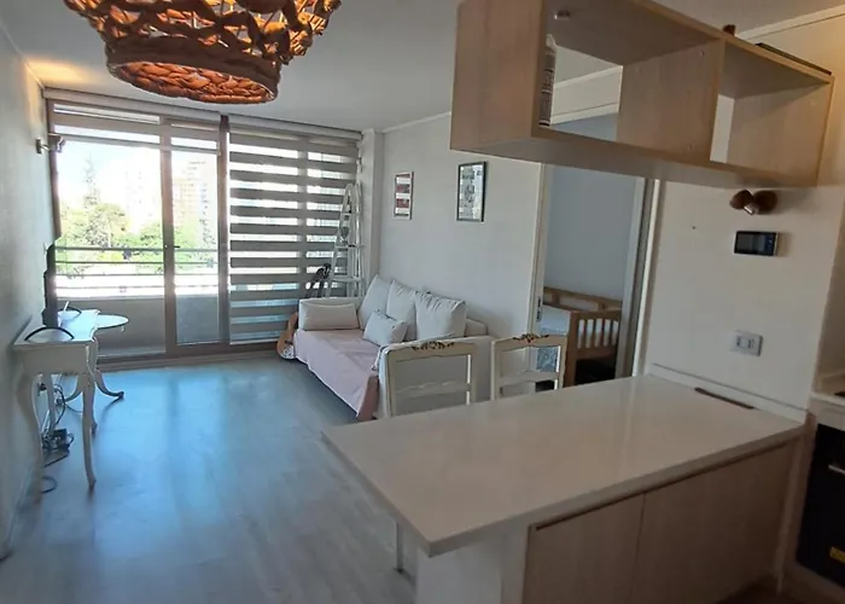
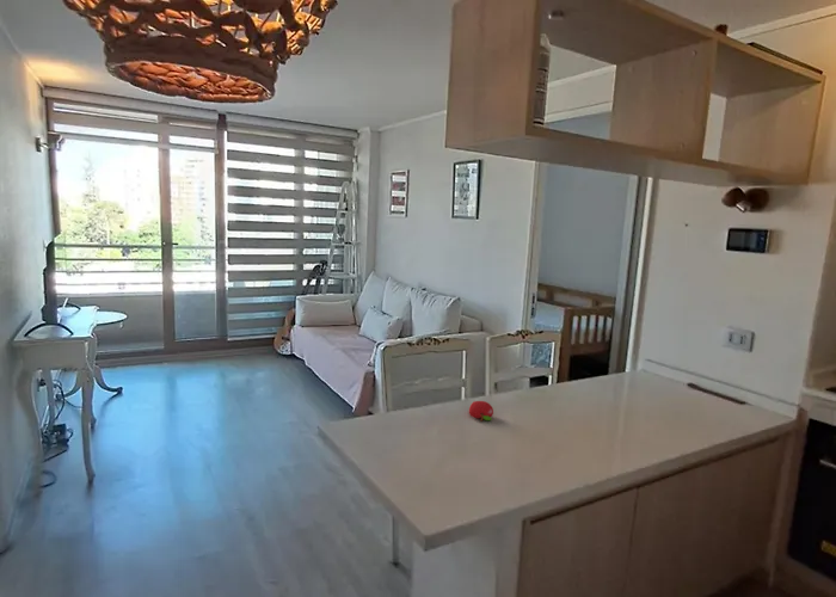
+ fruit (480, 410)
